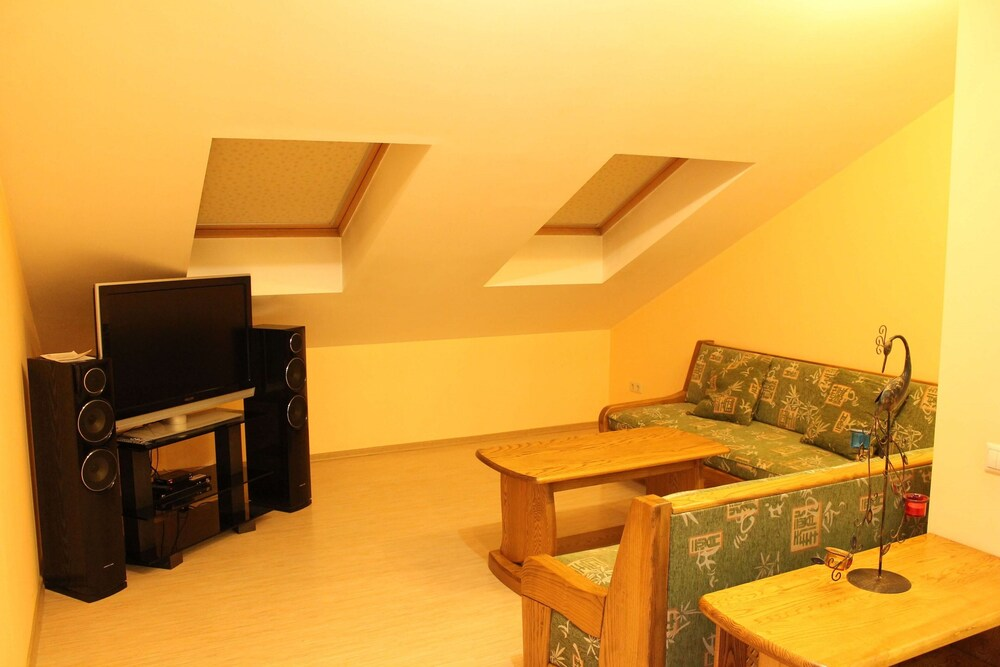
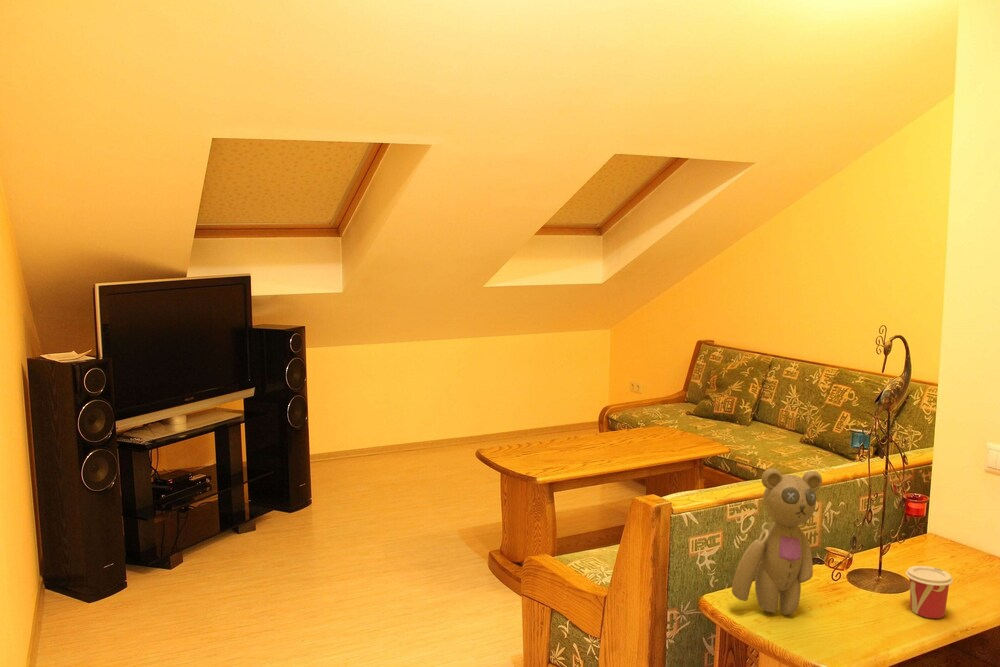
+ teddy bear (776, 540)
+ cup (928, 592)
